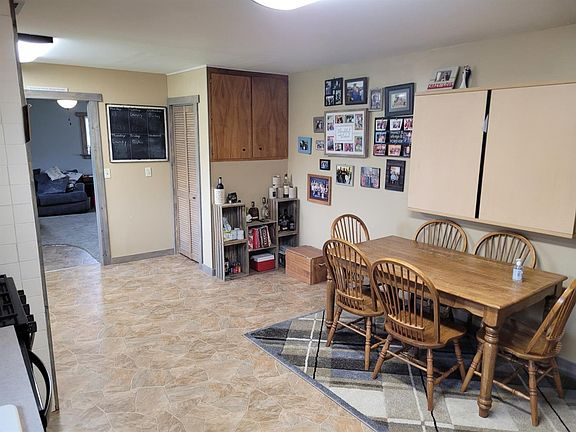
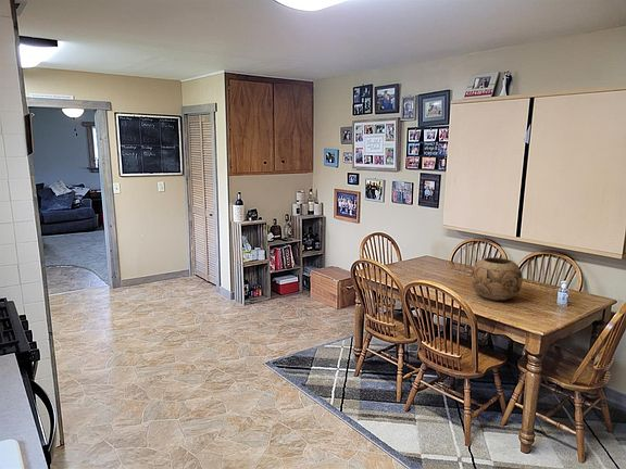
+ decorative bowl (496, 278)
